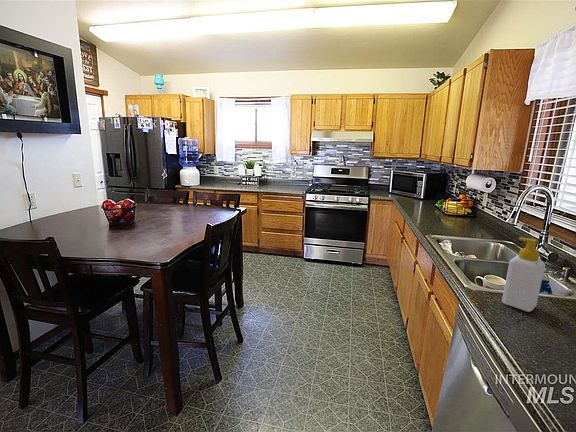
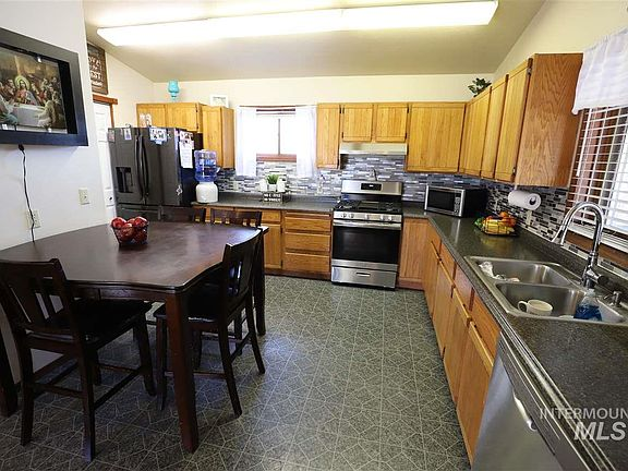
- soap bottle (525, 273)
